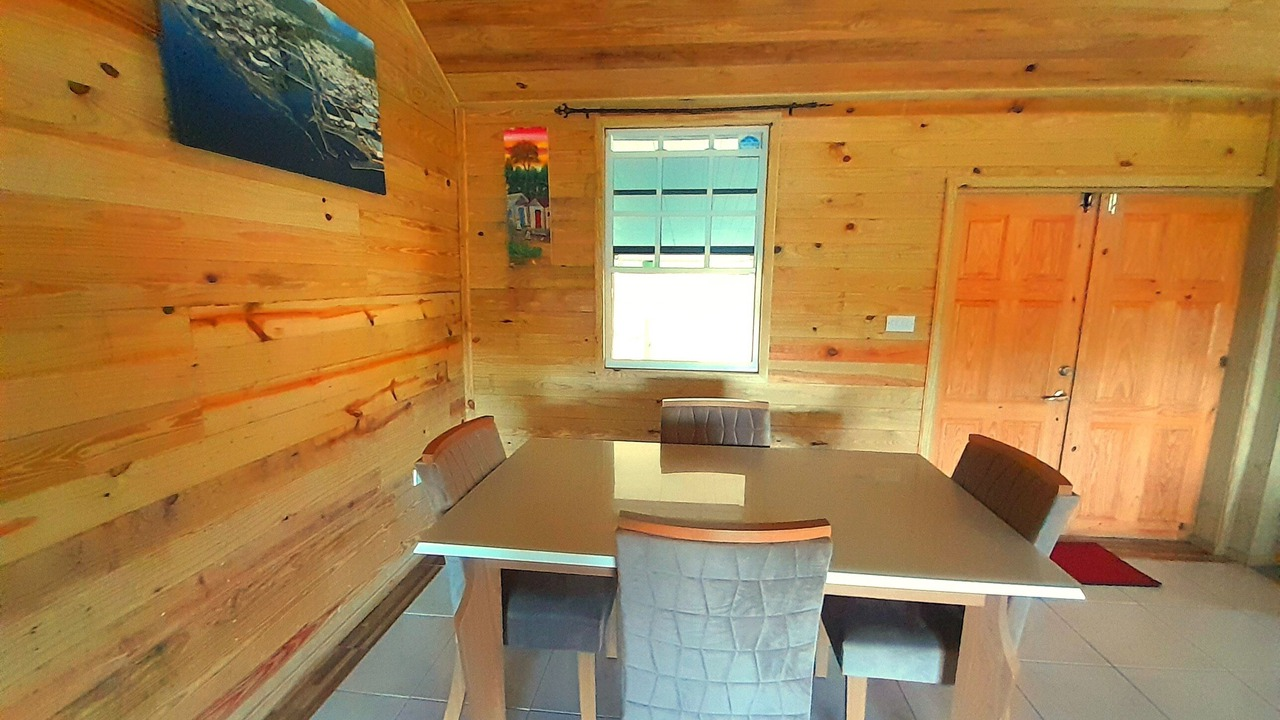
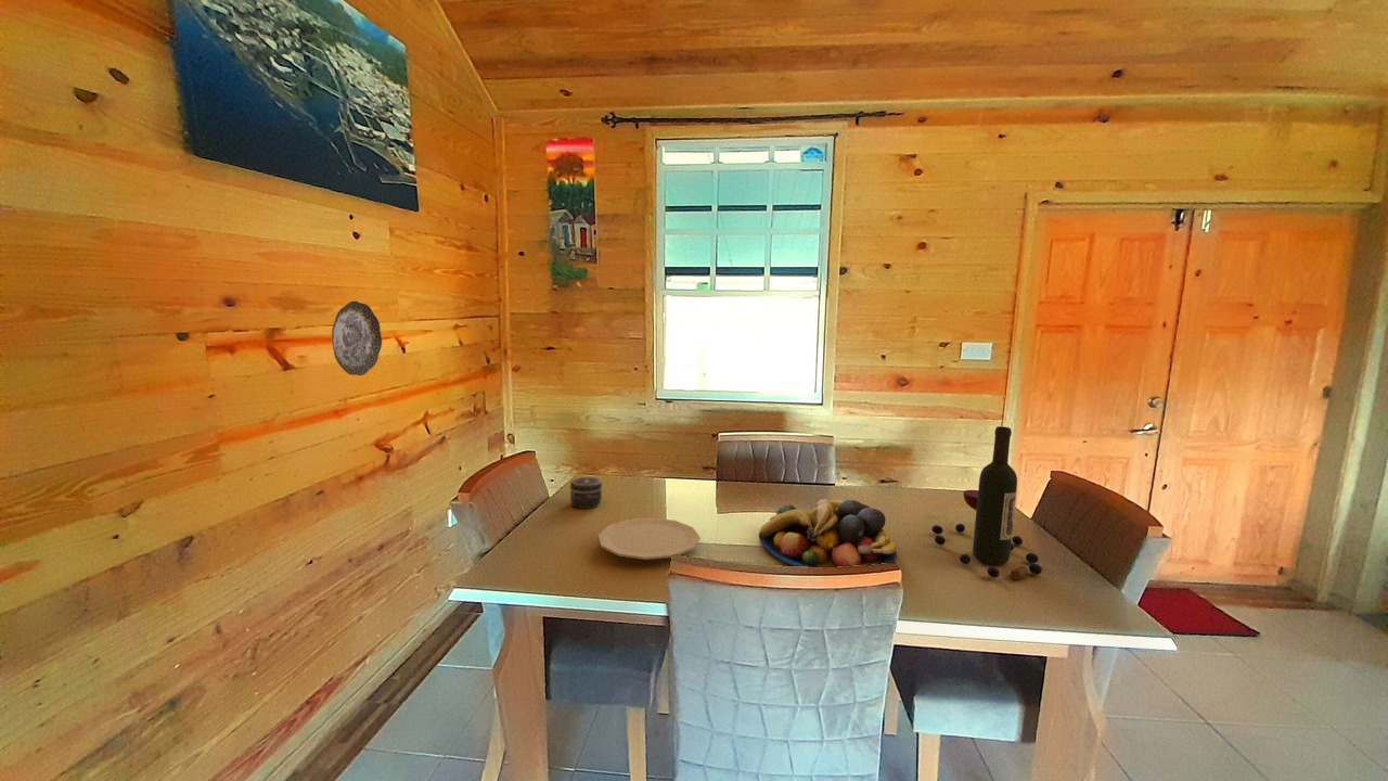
+ decorative plate (355, 338)
+ plate (648, 540)
+ wine bottle (990, 488)
+ jar (586, 492)
+ fruit bowl (827, 524)
